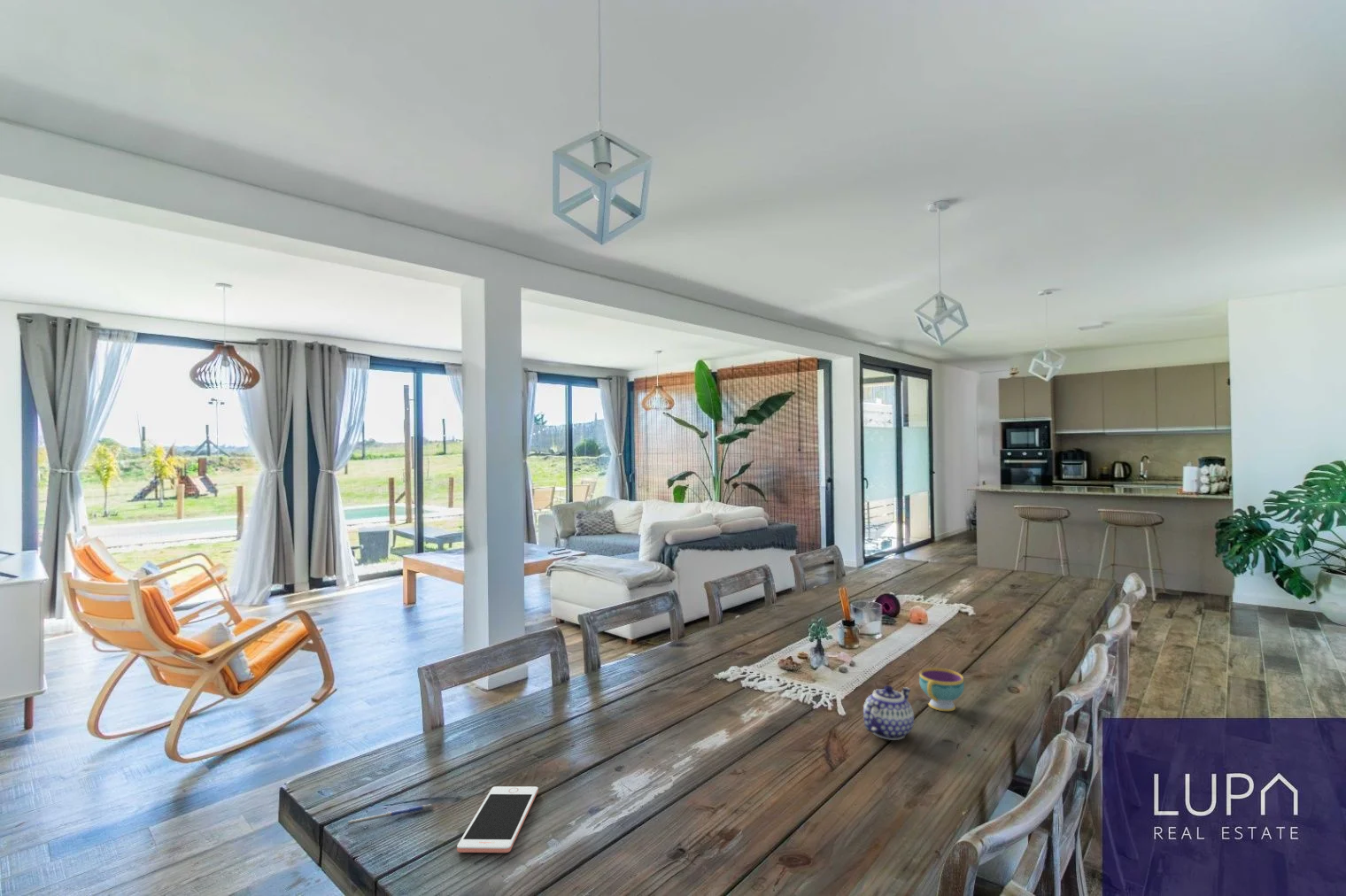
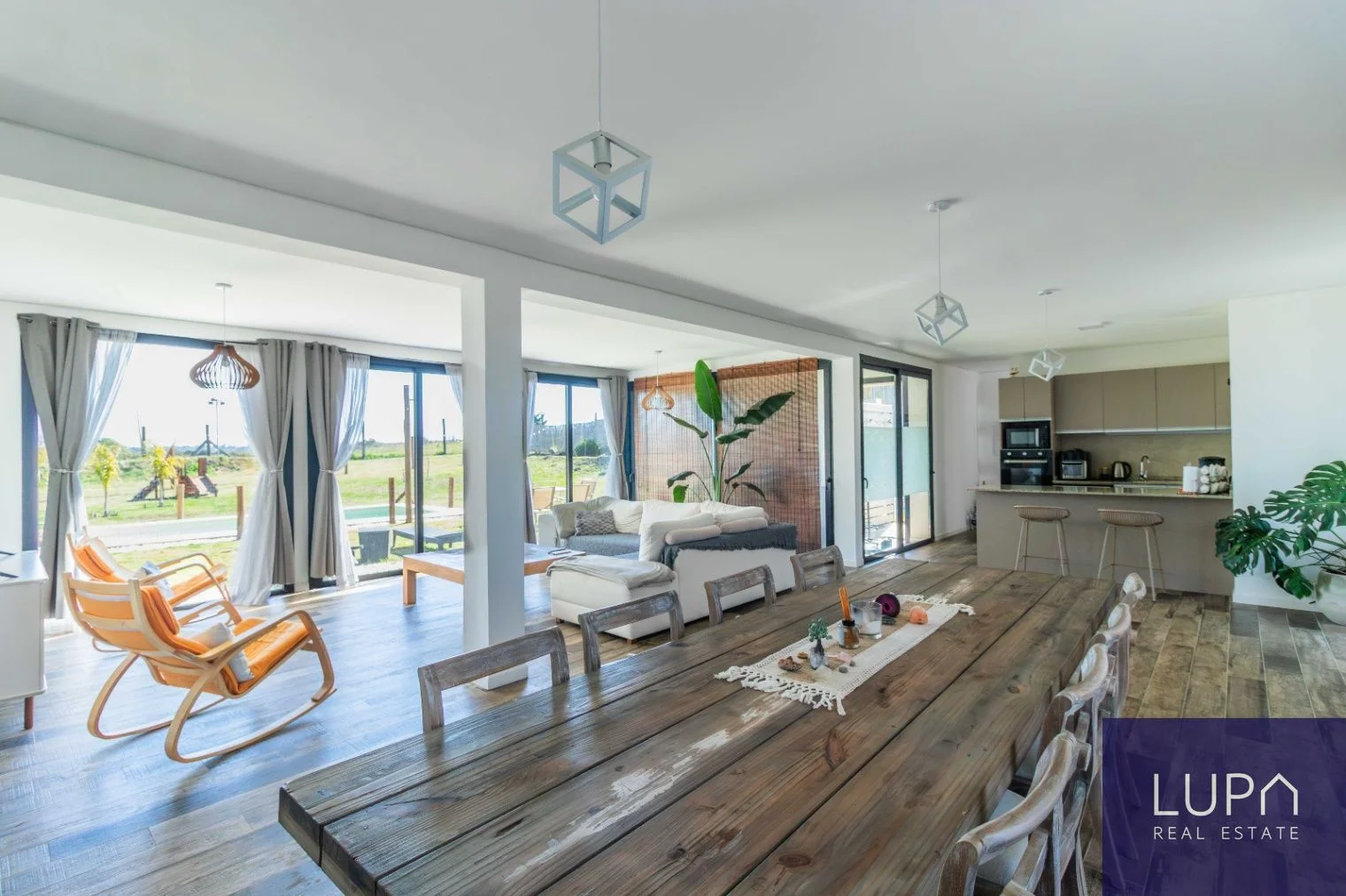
- teapot (887, 709)
- teacup (939, 690)
- pen (390, 814)
- cell phone (500, 816)
